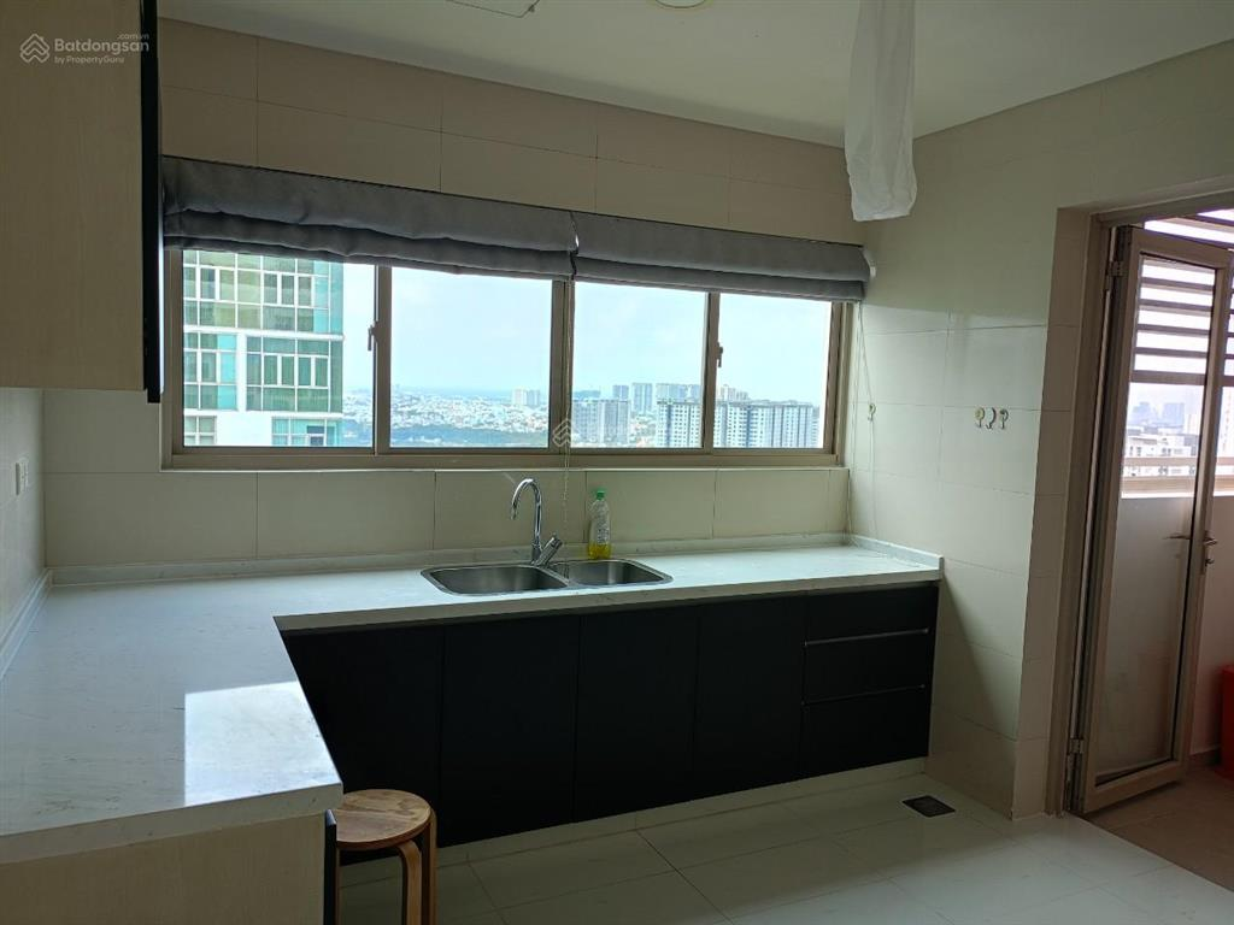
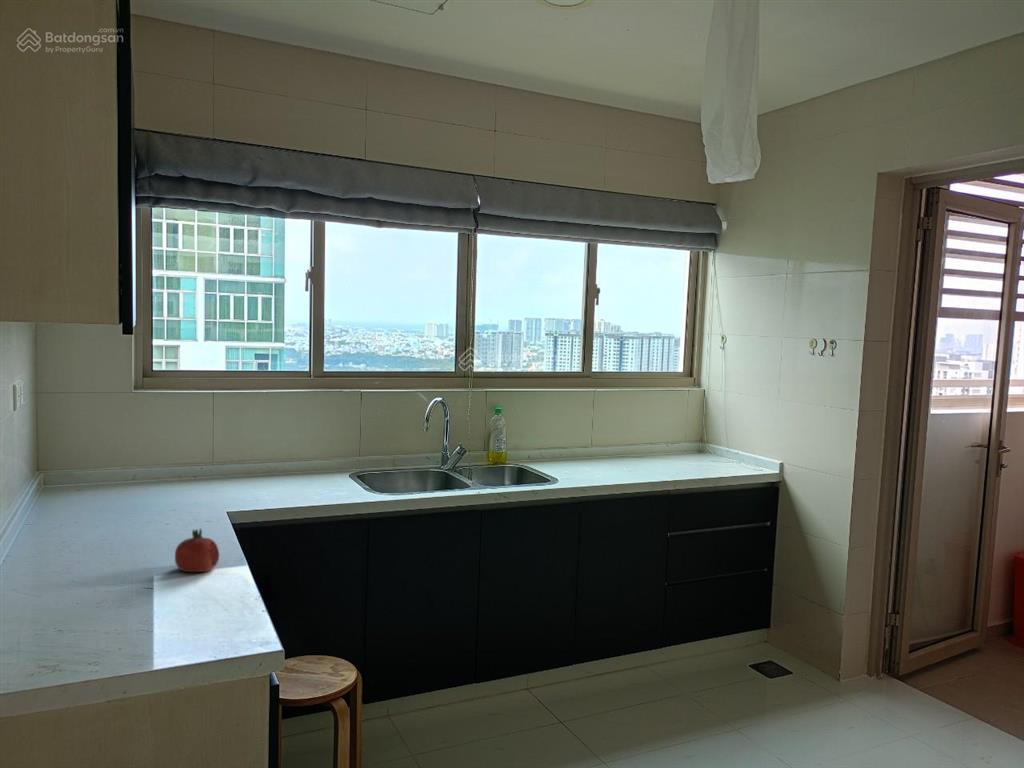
+ fruit (197, 548)
